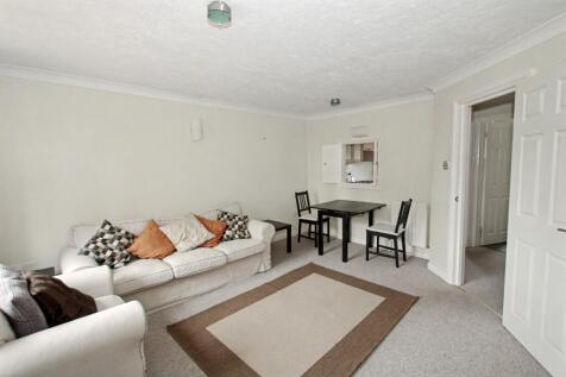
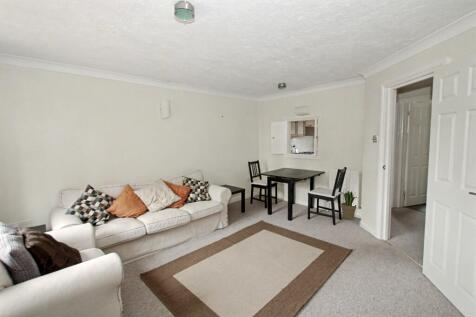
+ potted plant (349, 204)
